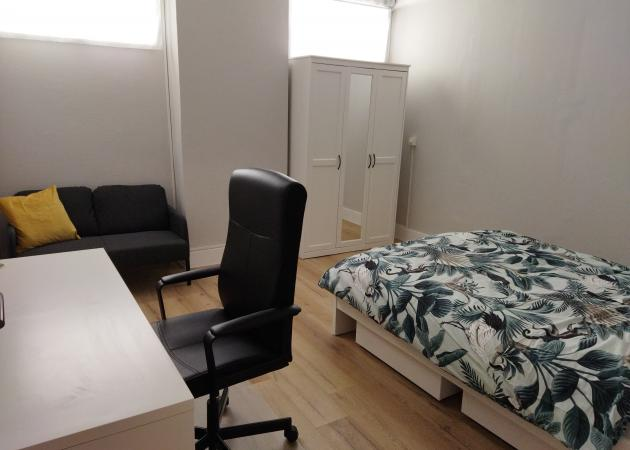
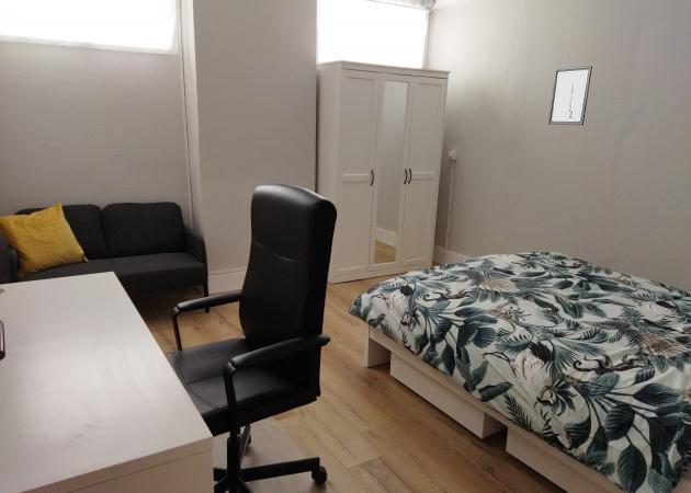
+ wall art (568, 96)
